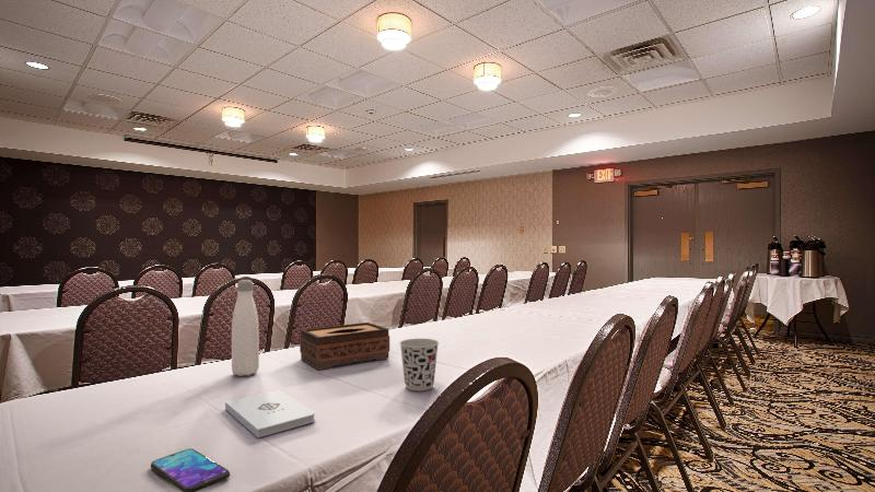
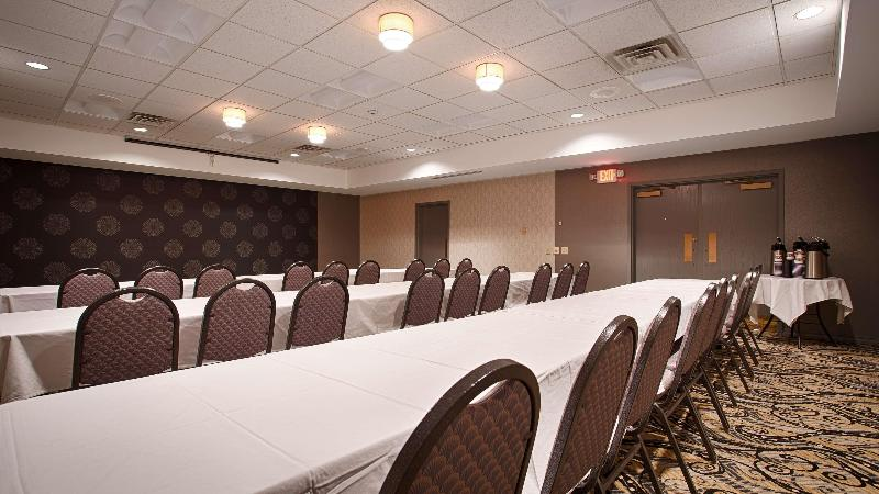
- water bottle (245, 326)
- smartphone (189, 469)
- tissue box (345, 343)
- cup (419, 364)
- notepad (269, 411)
